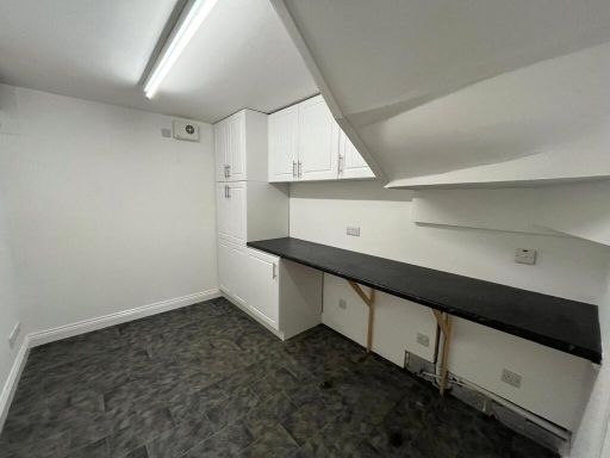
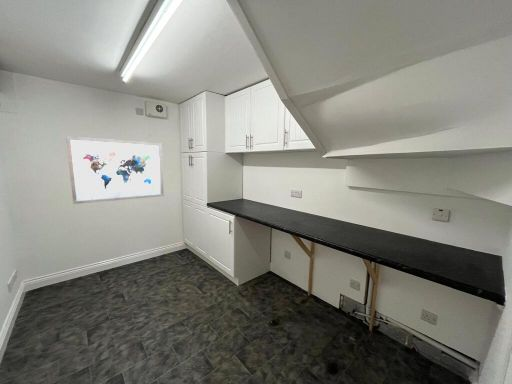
+ wall art (121, 170)
